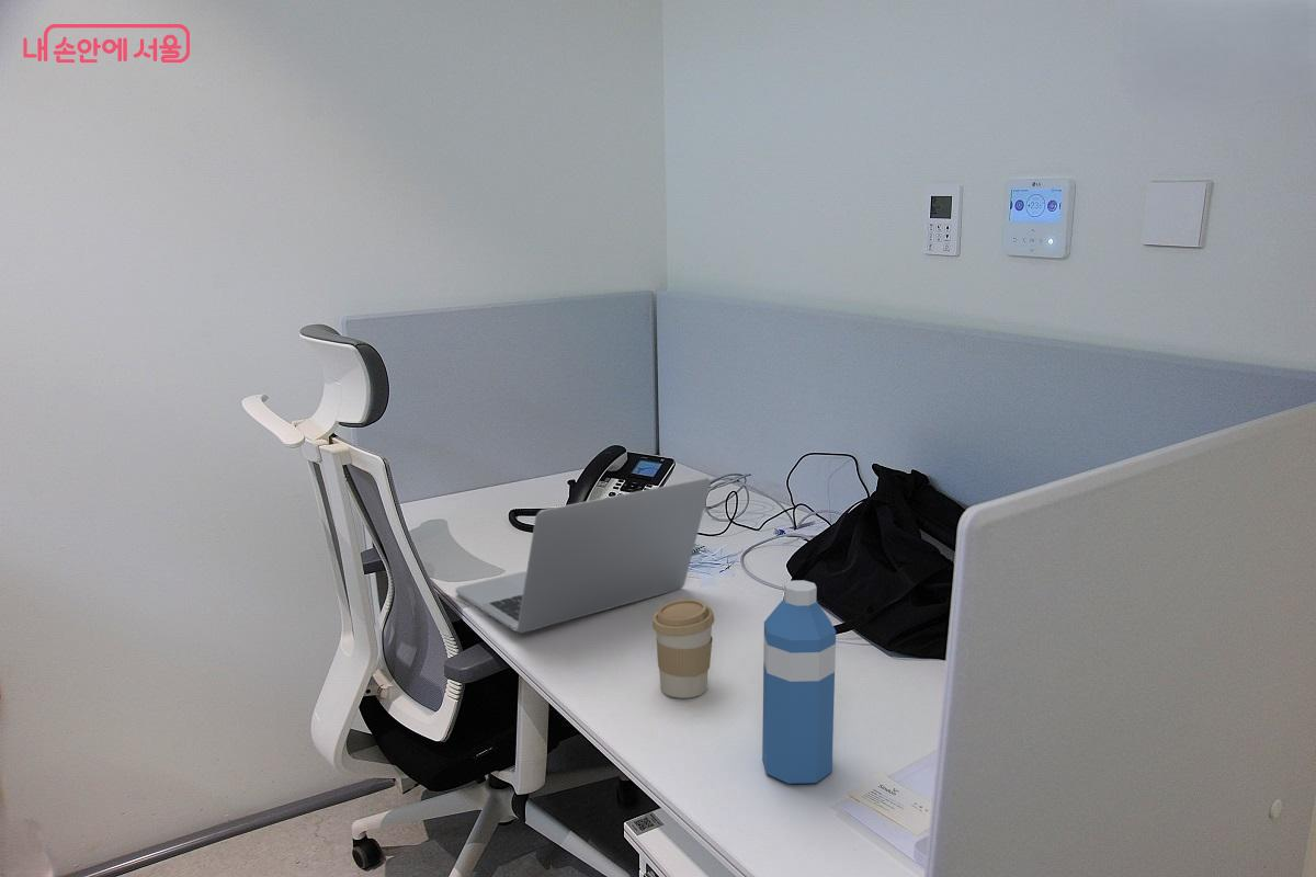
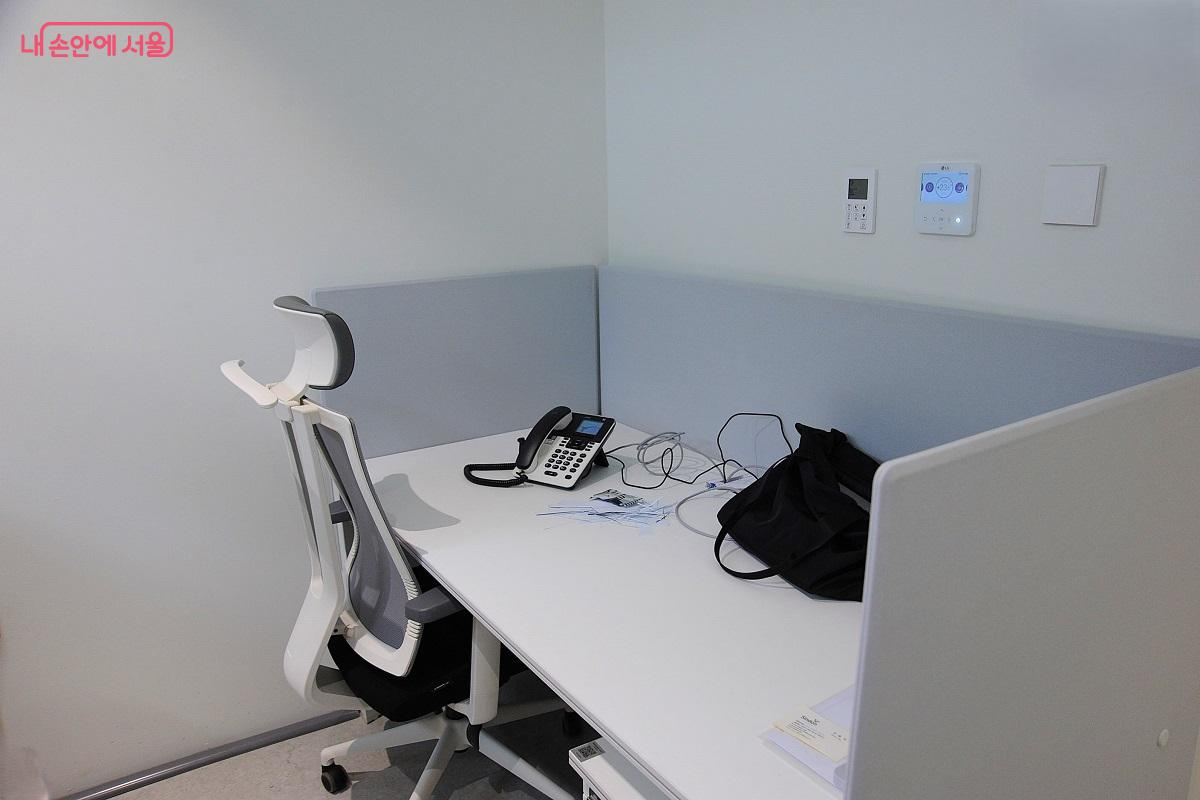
- water bottle (798, 676)
- coffee cup (683, 647)
- laptop (578, 537)
